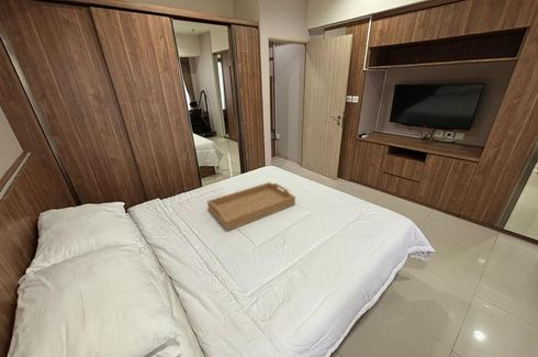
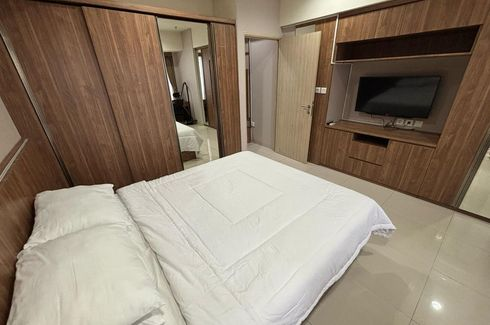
- serving tray (251, 201)
